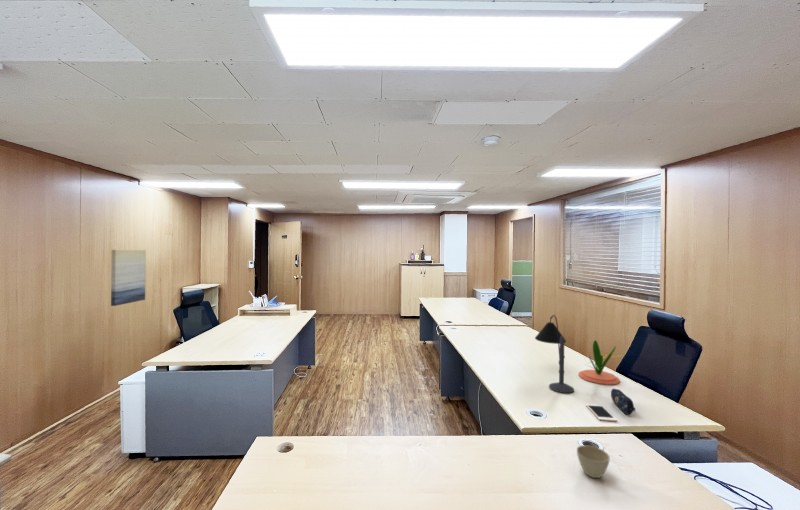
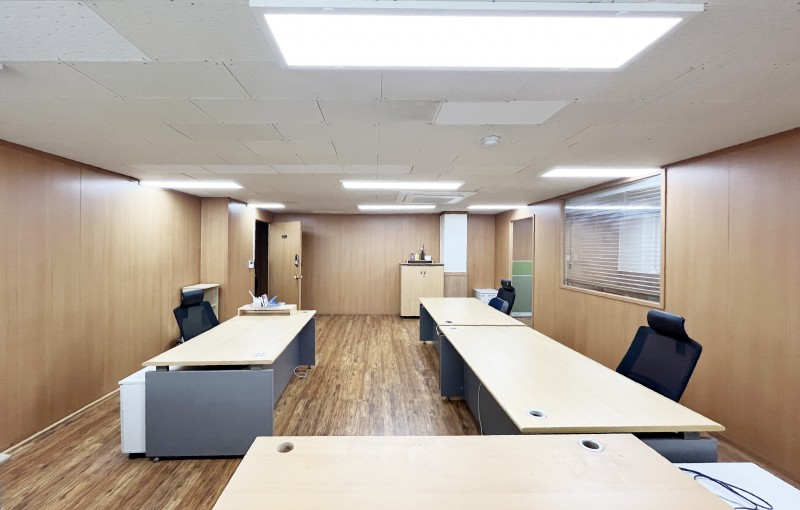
- pencil case (621, 400)
- wall art (129, 276)
- plant (599, 358)
- cell phone (600, 412)
- flower pot (592, 463)
- desk lamp (558, 348)
